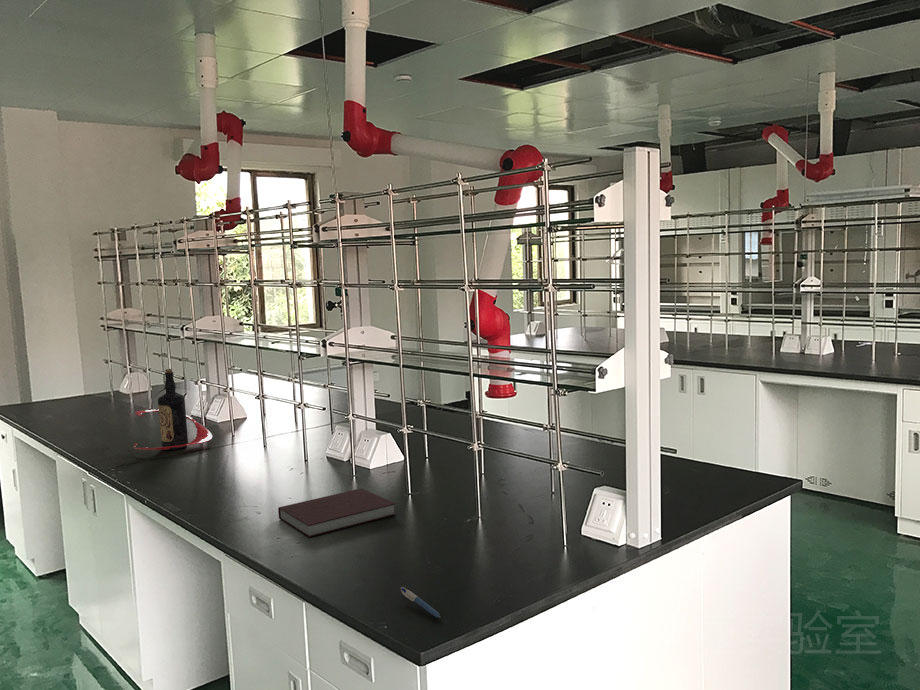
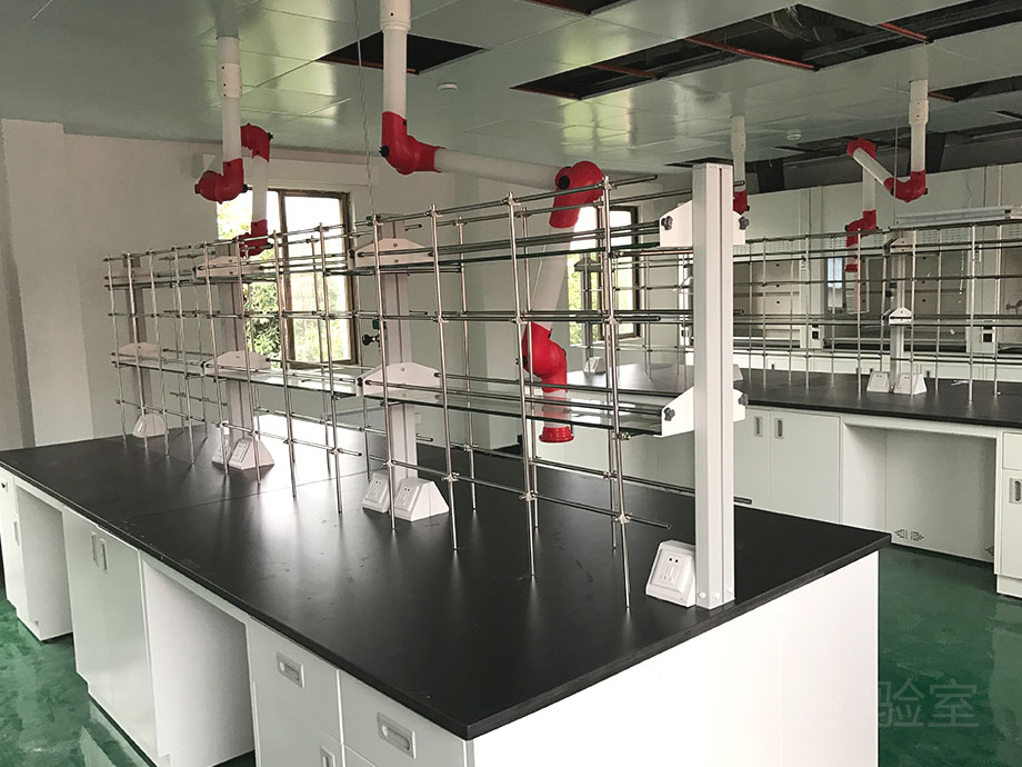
- bottle (171, 408)
- pen (419, 602)
- notebook (337, 510)
